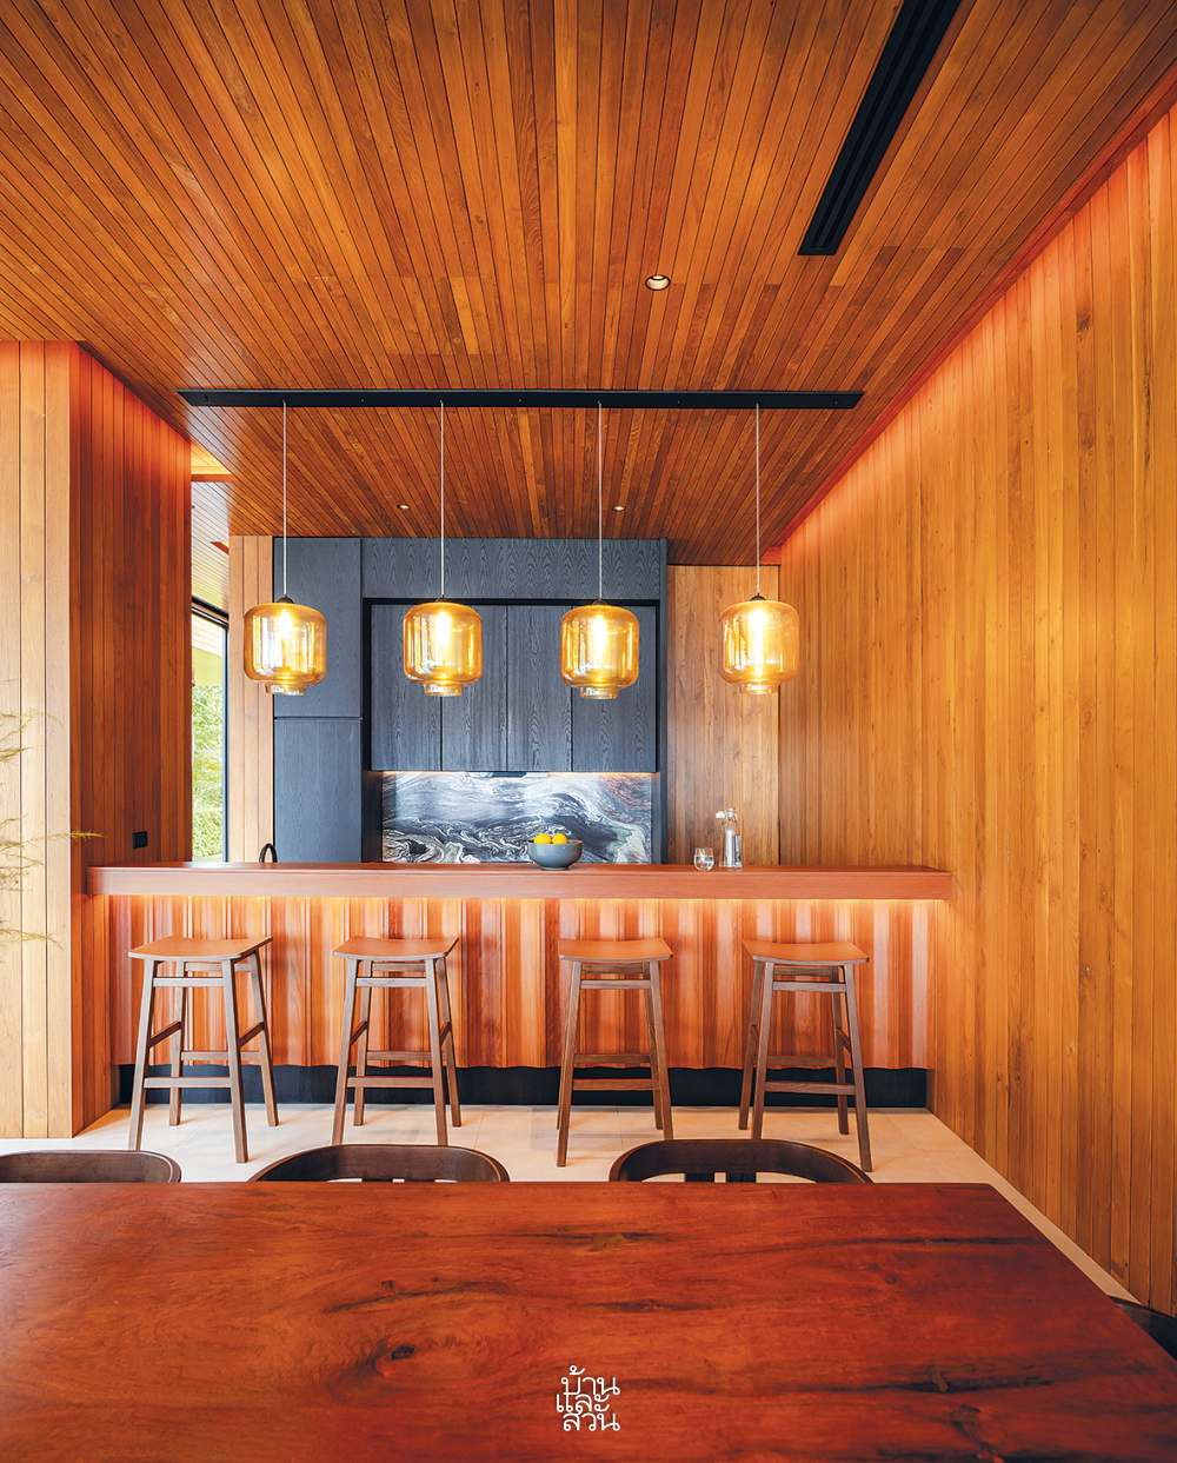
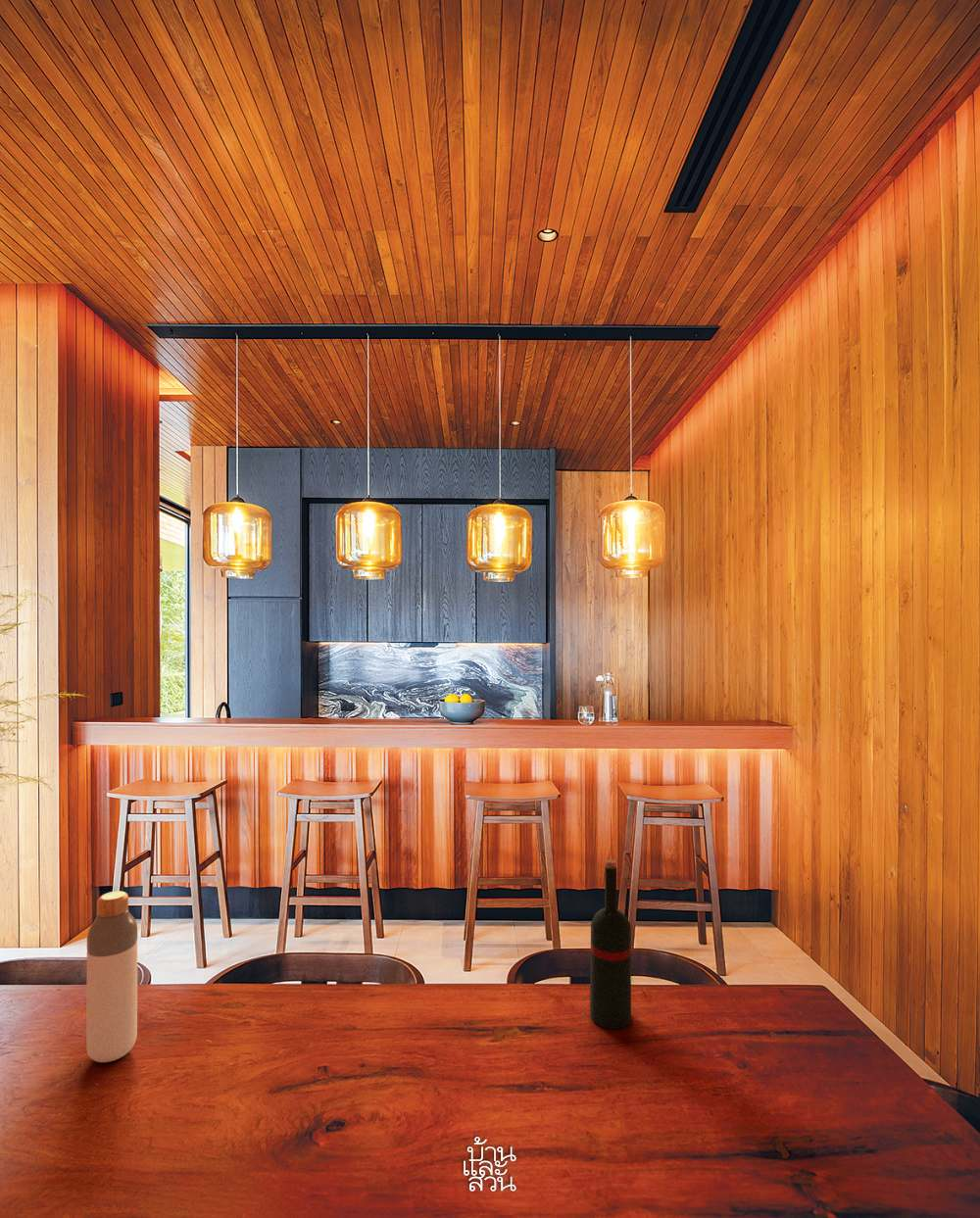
+ bottle (112, 974)
+ wine bottle (610, 936)
